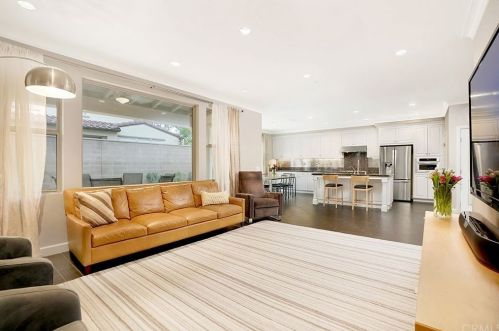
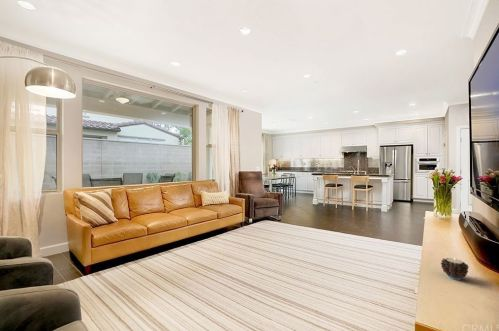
+ candle (454, 267)
